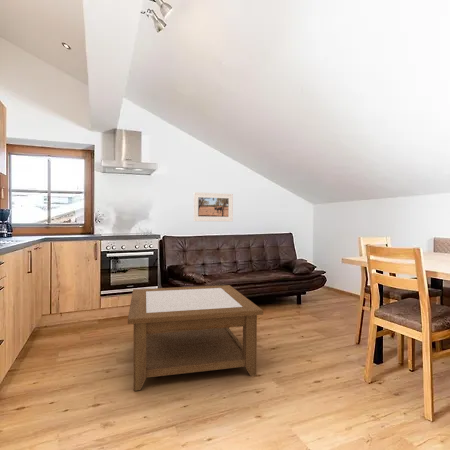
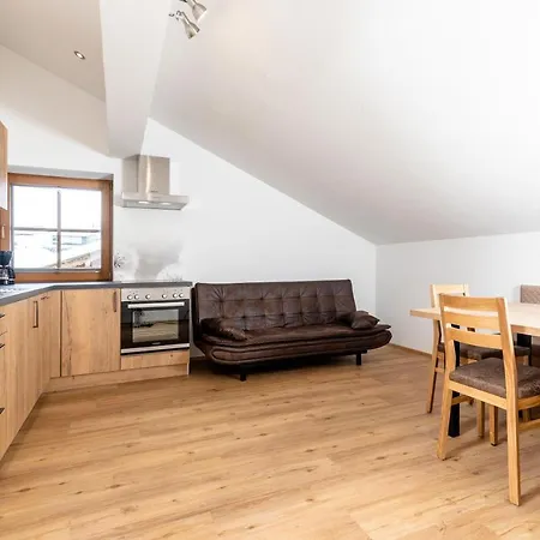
- coffee table (189, 327)
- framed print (213, 207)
